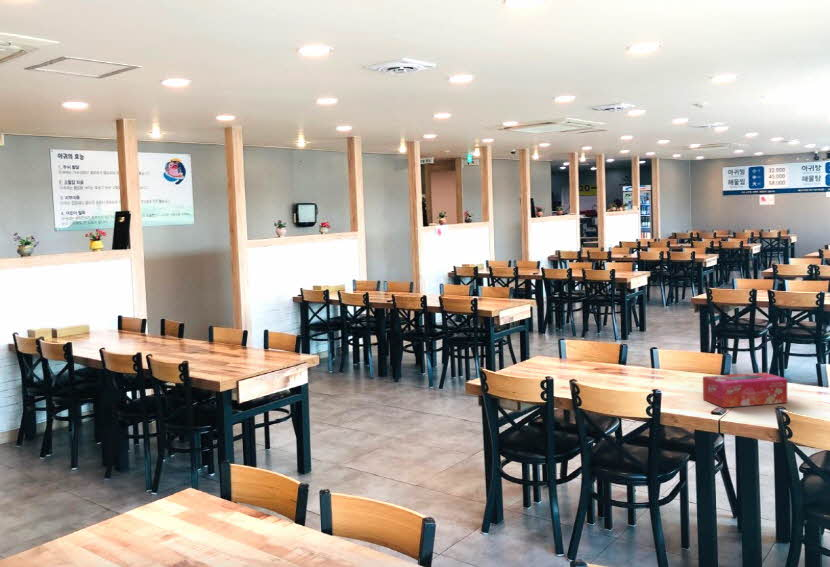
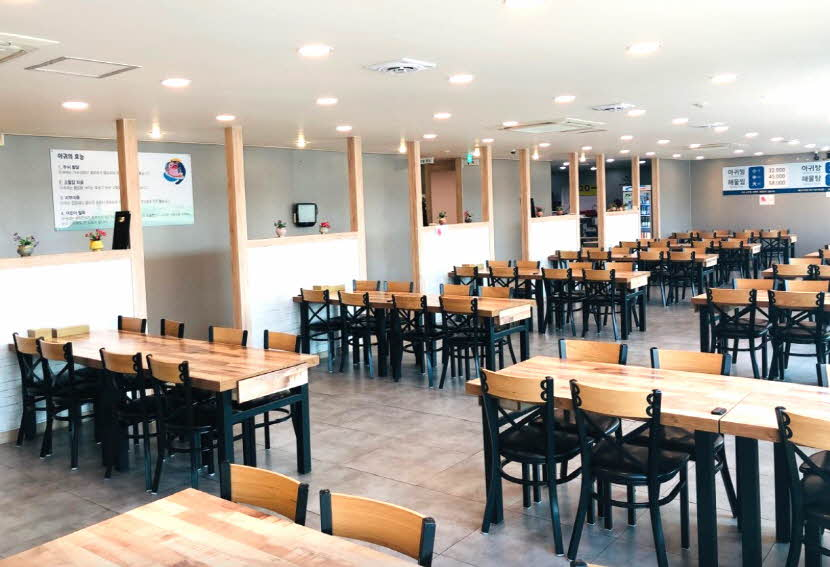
- tissue box (744, 389)
